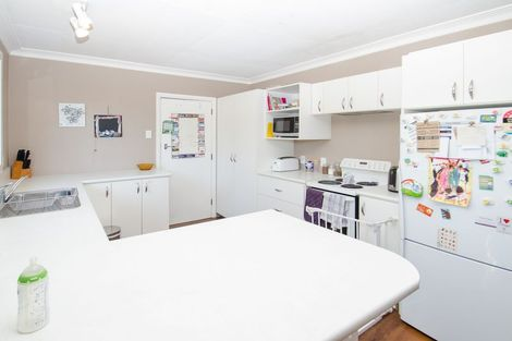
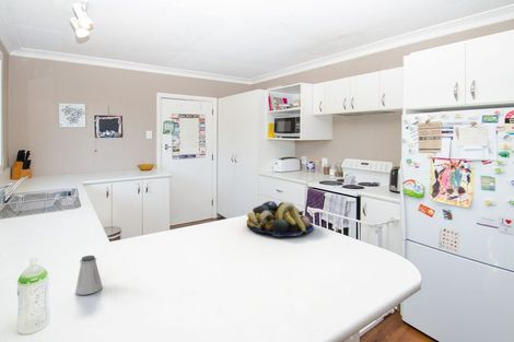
+ fruit bowl (280, 214)
+ saltshaker (89, 273)
